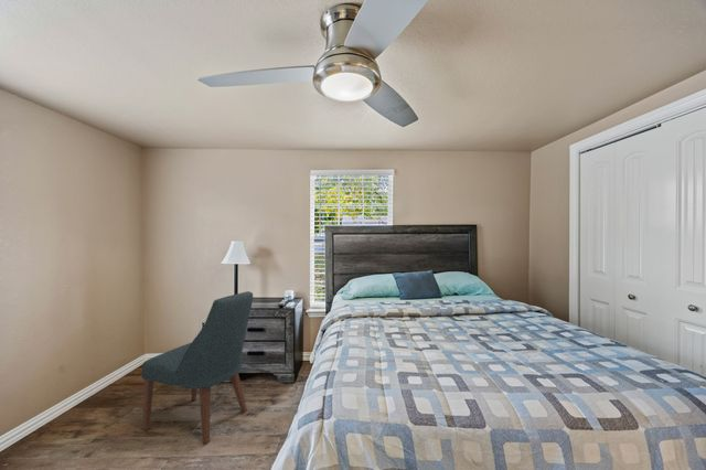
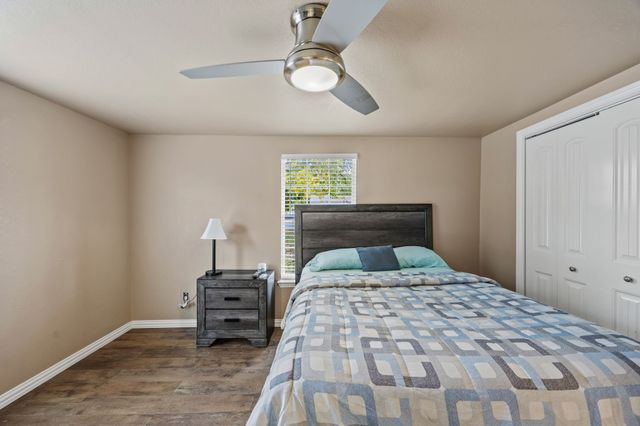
- chair (203, 355)
